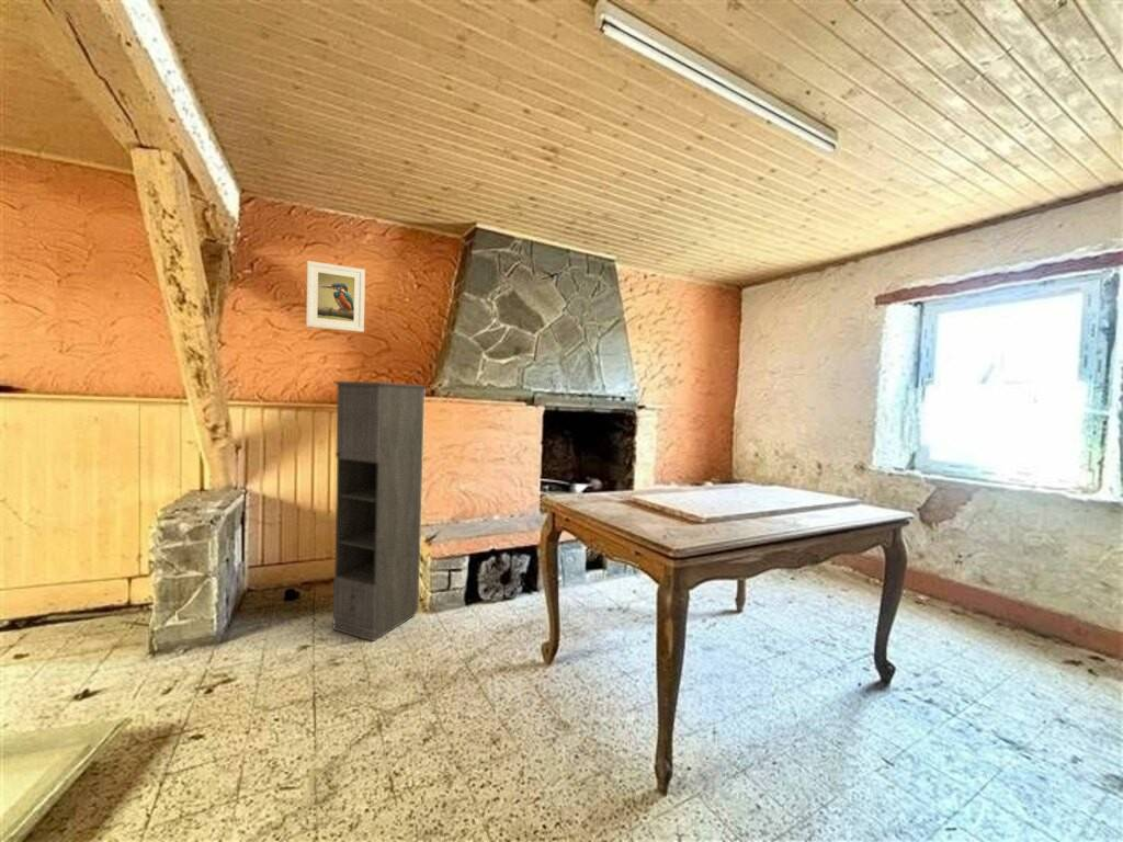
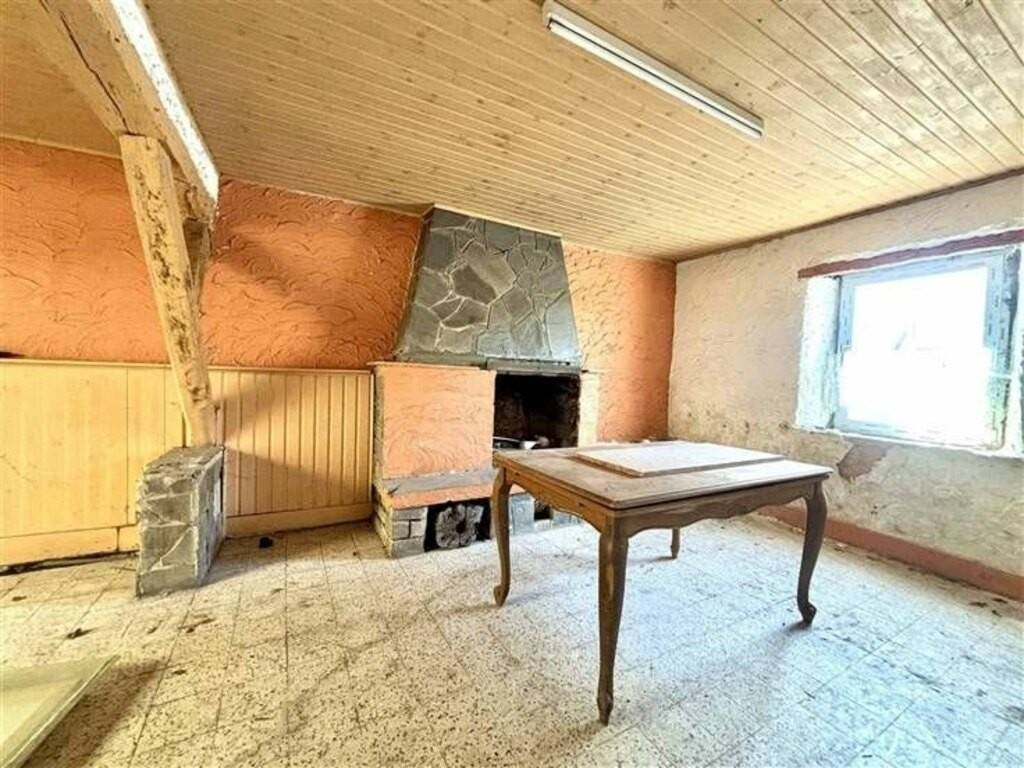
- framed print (336, 297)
- storage cabinet (378, 503)
